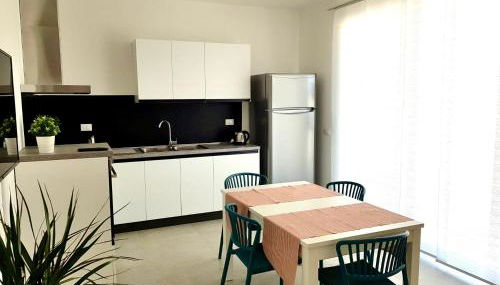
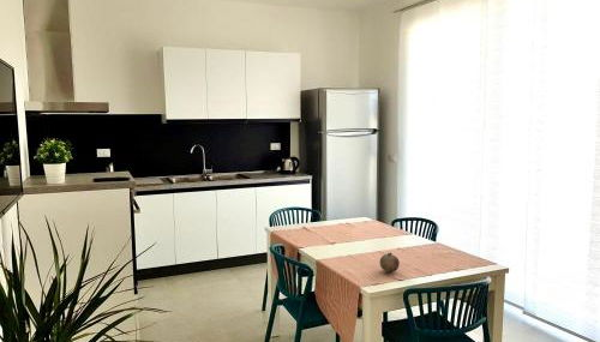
+ fruit (389, 262)
